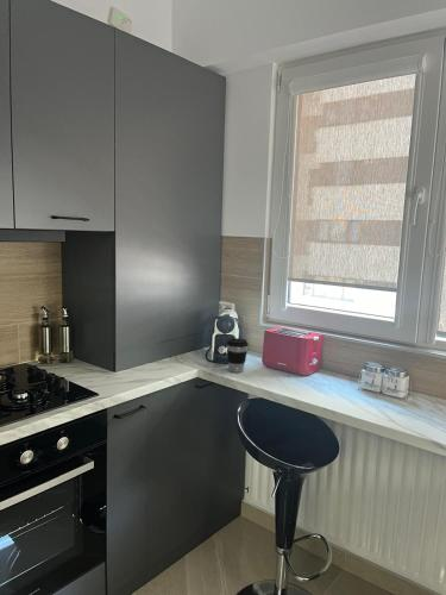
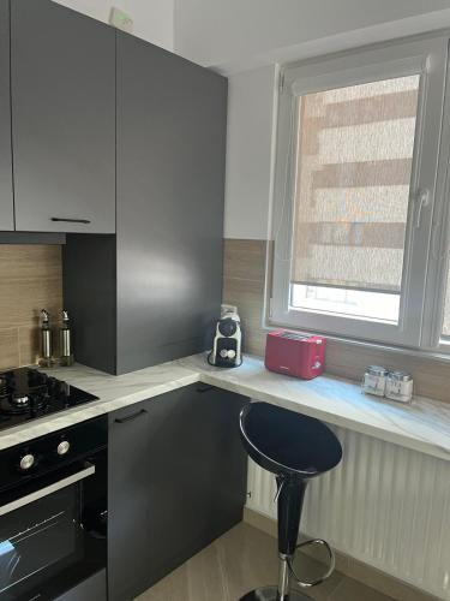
- coffee cup (237, 355)
